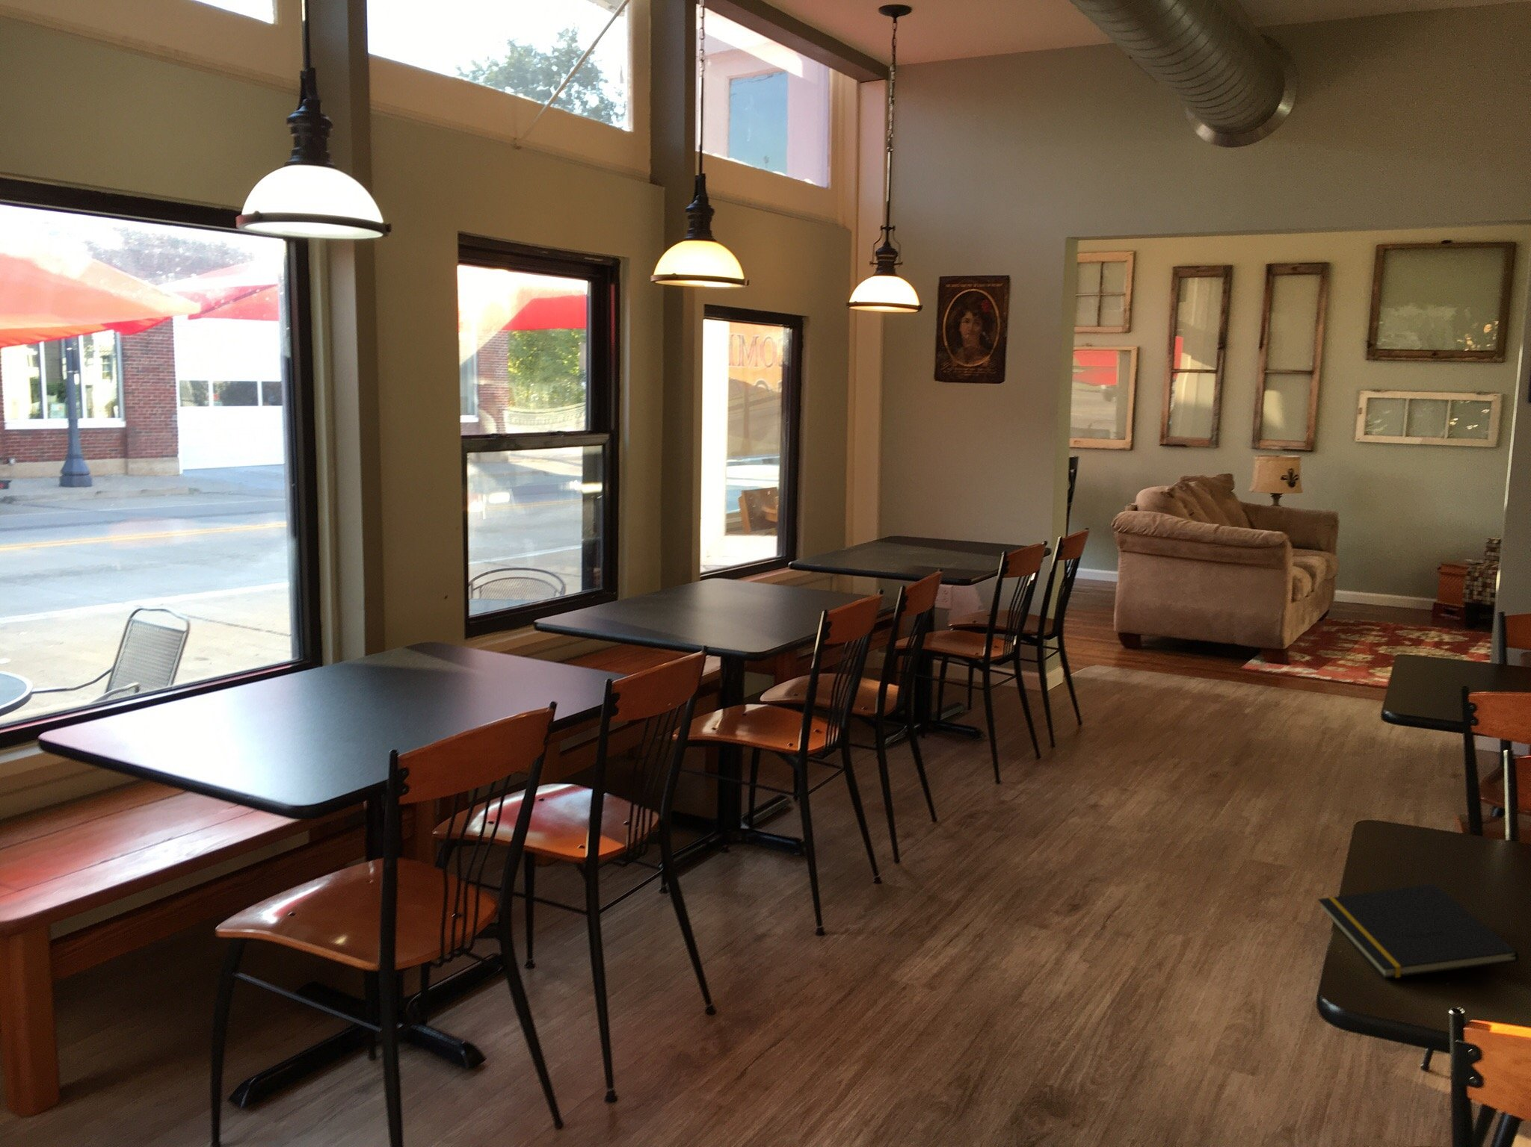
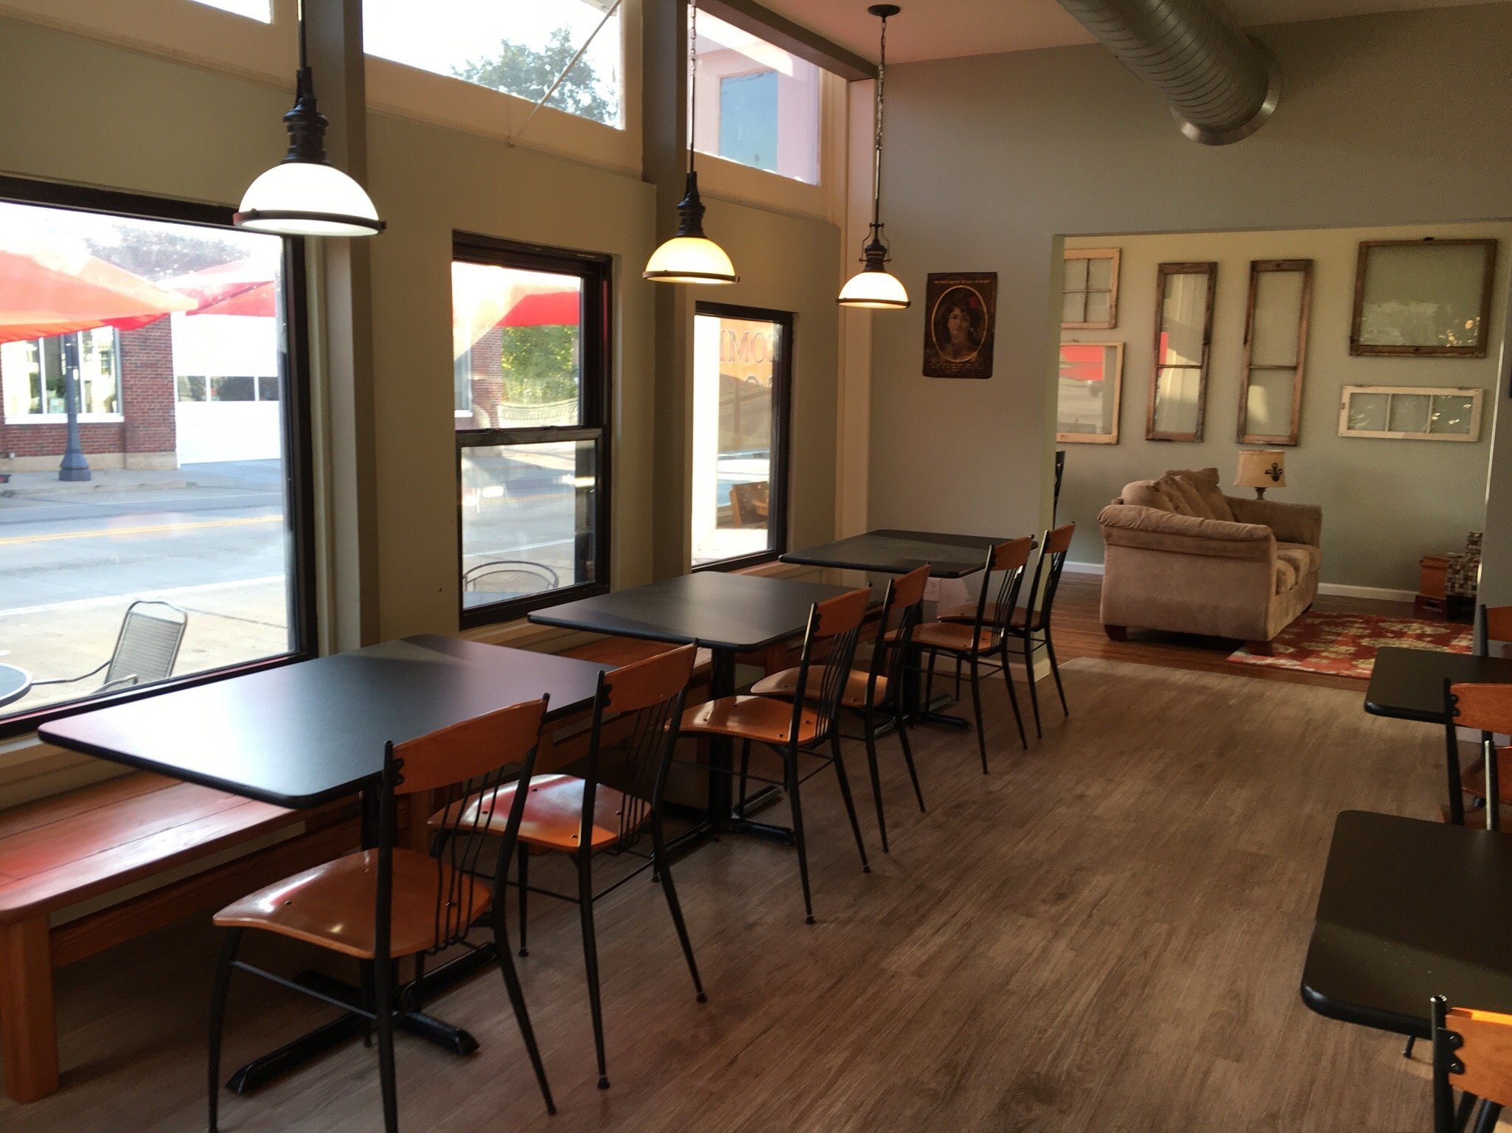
- notepad (1410, 928)
